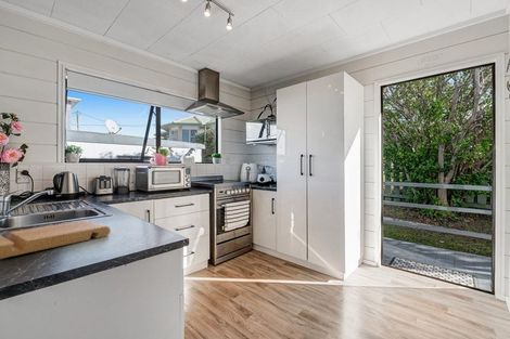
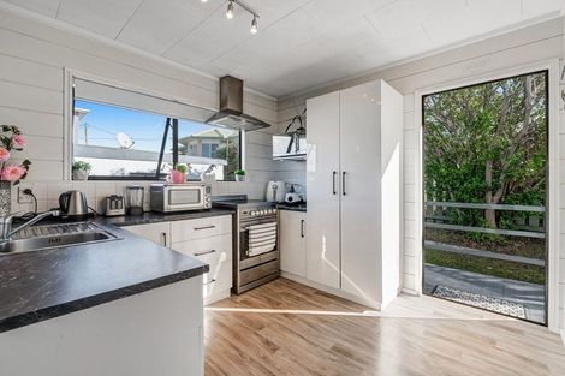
- cutting board (49, 235)
